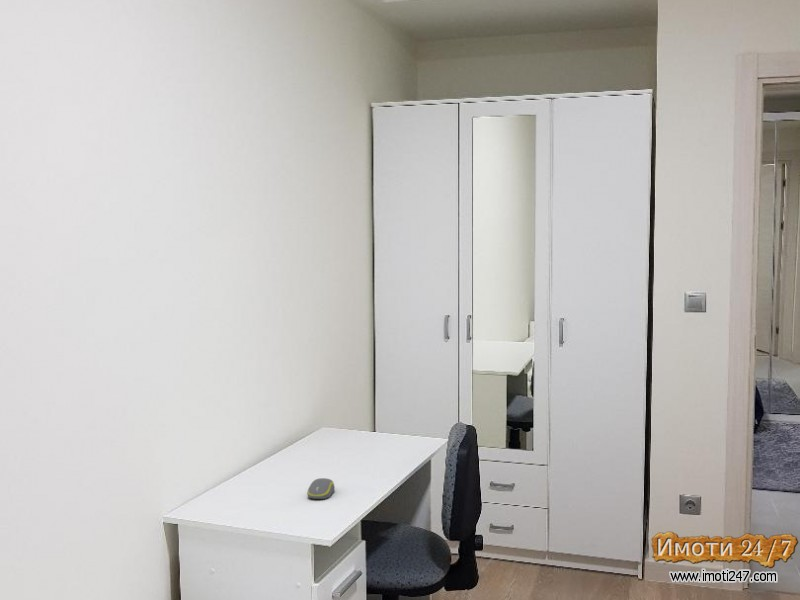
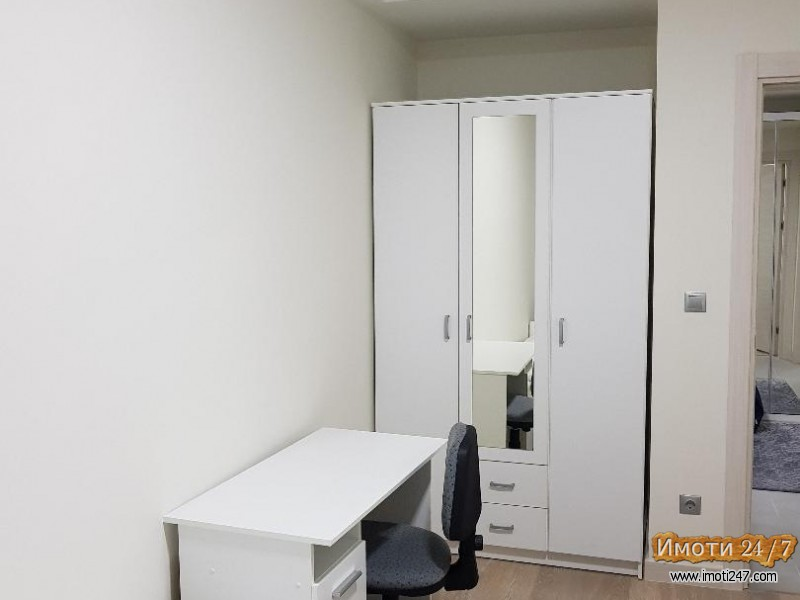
- computer mouse (321, 487)
